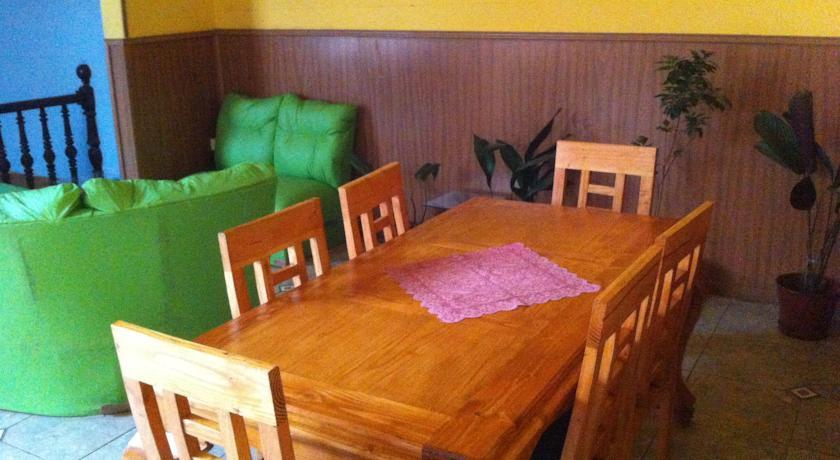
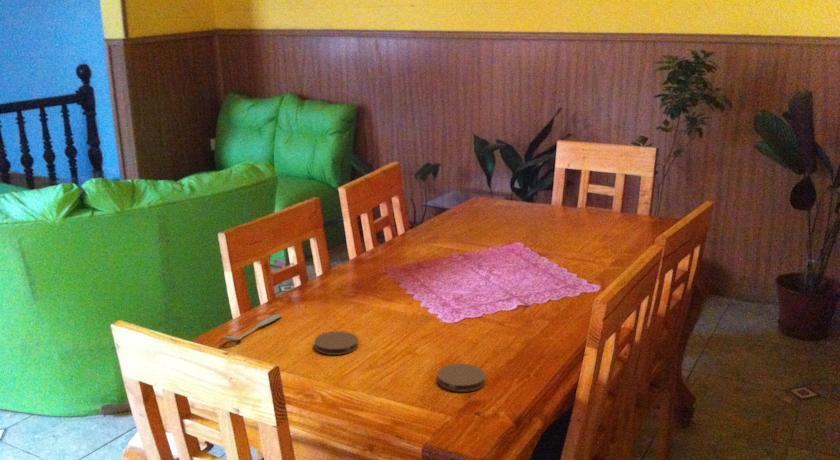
+ spoon (255, 327)
+ coaster (336, 342)
+ coaster (461, 377)
